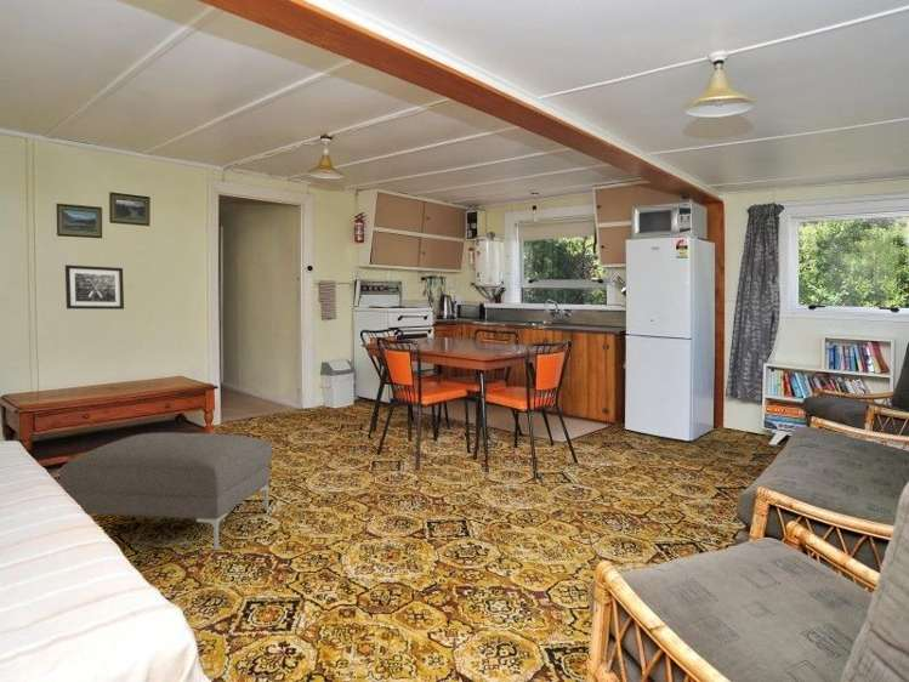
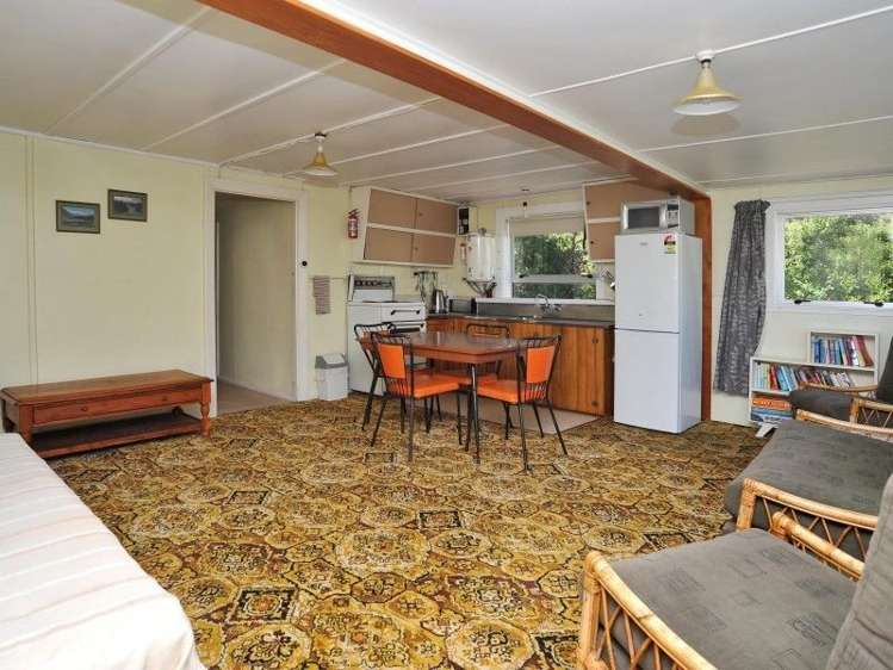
- ottoman (175, 481)
- wall art (95, 288)
